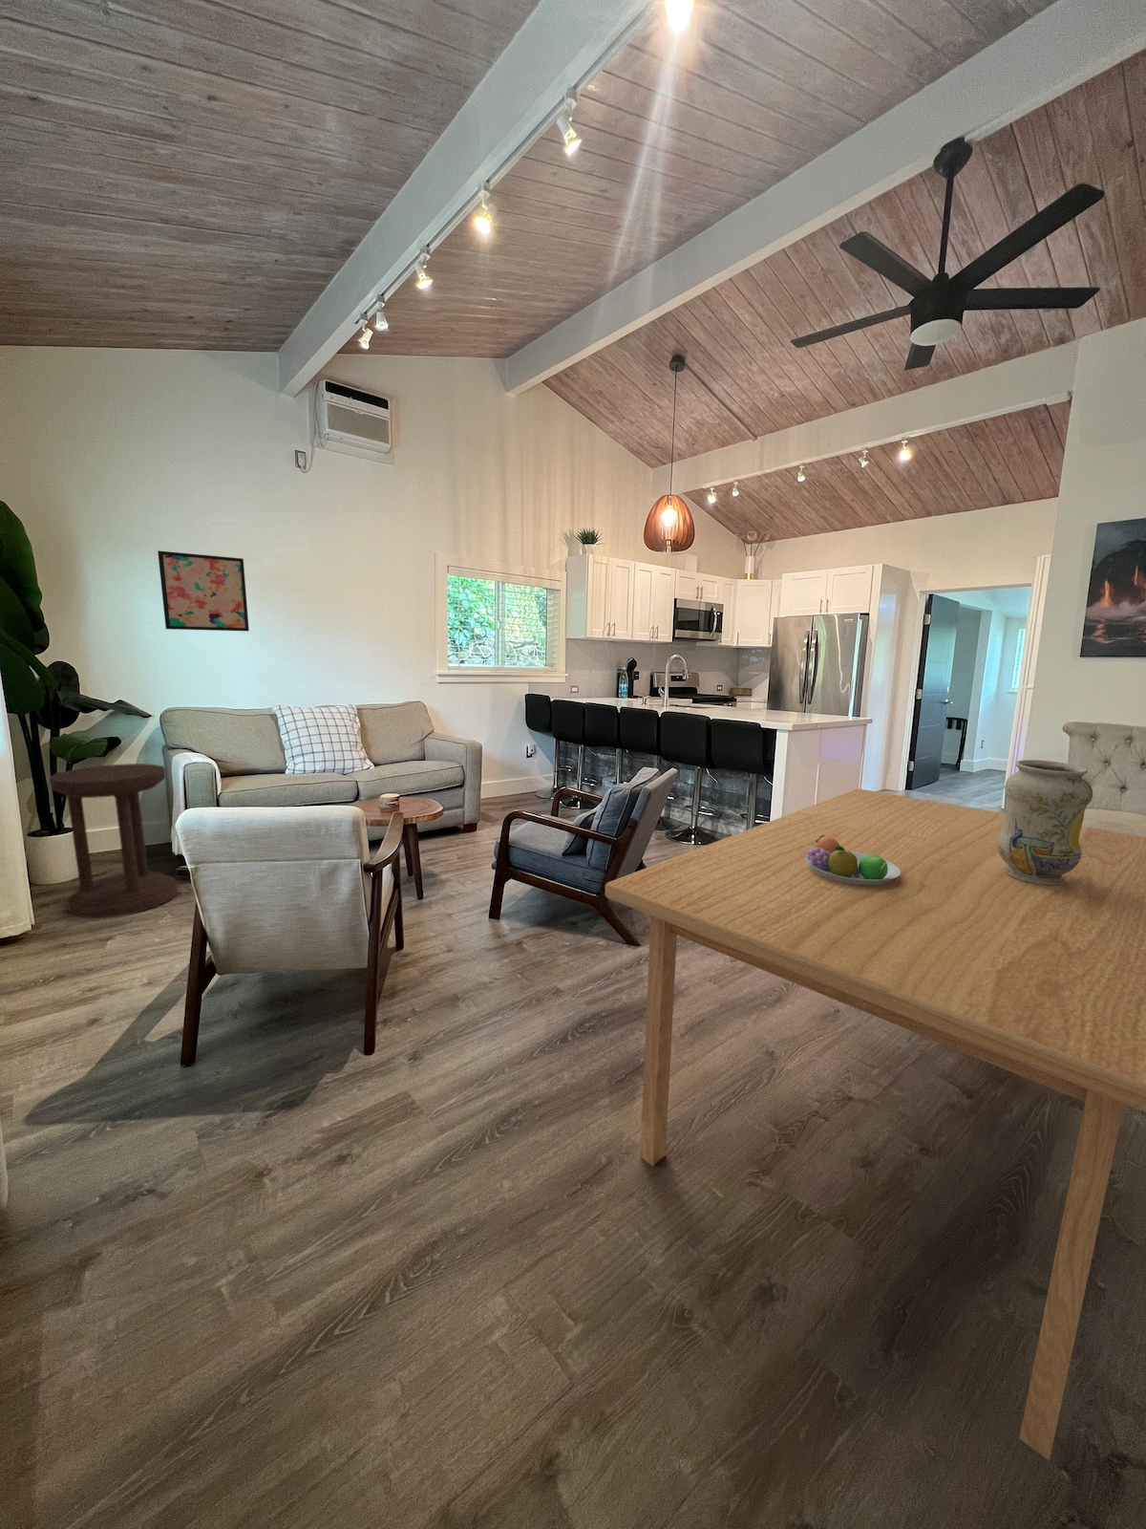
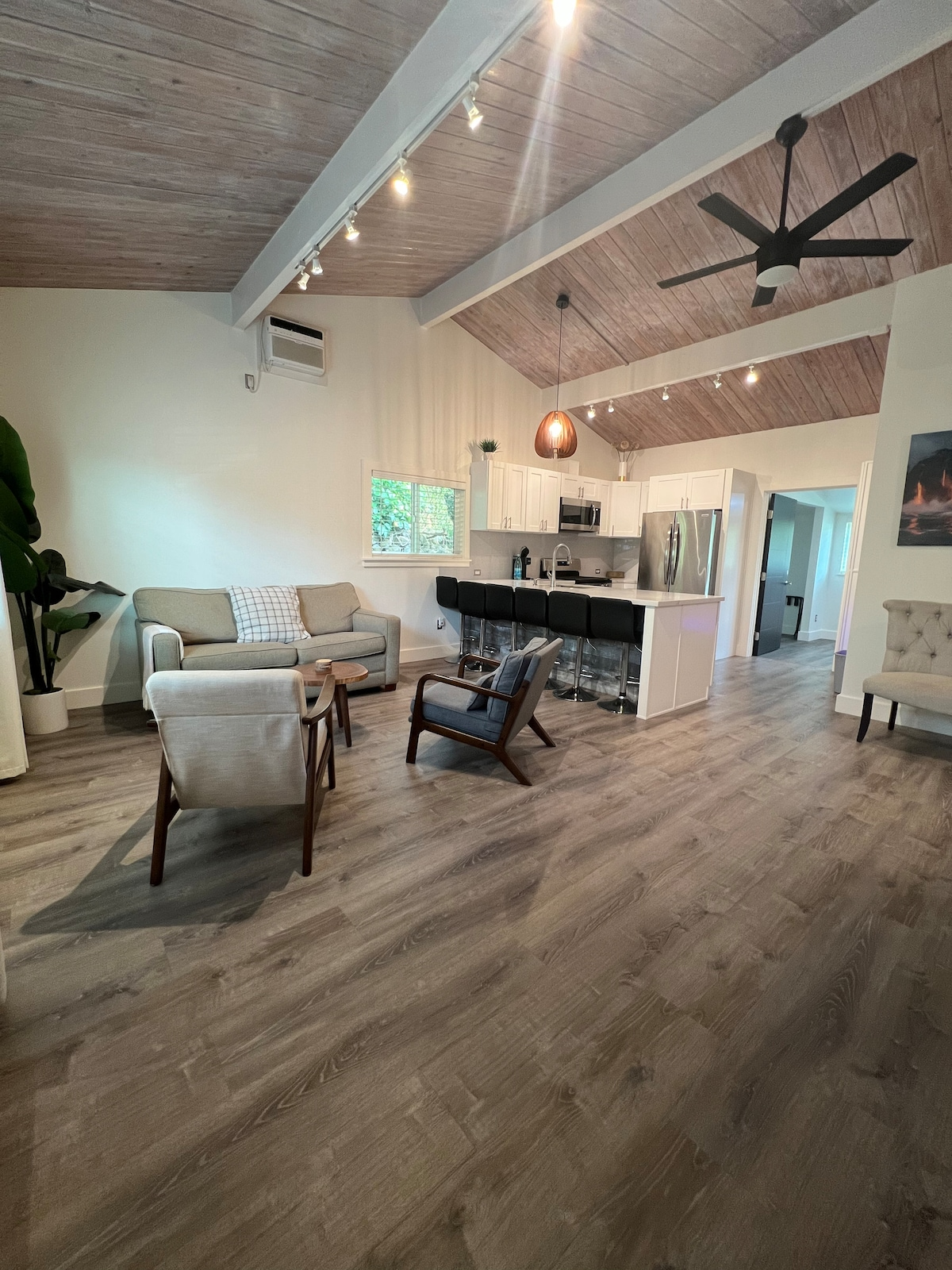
- table (916, 996)
- fruit bowl (852, 856)
- side table (119, 836)
- wall art (206, 592)
- vase (1042, 821)
